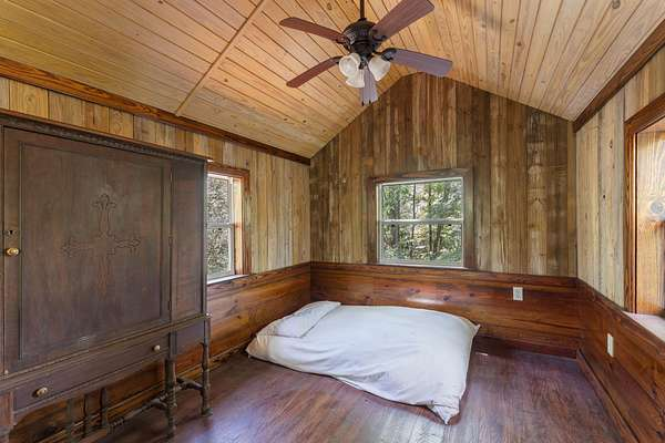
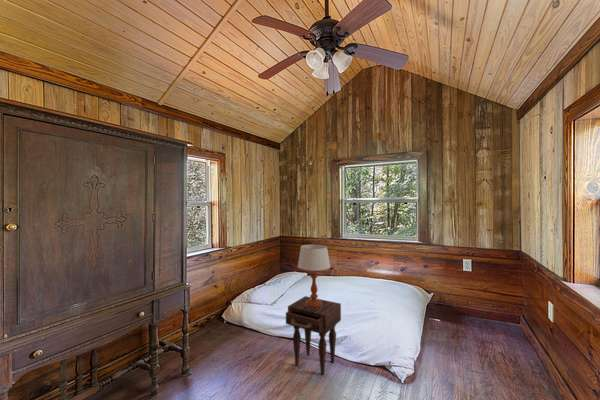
+ table lamp (313, 276)
+ nightstand (310, 337)
